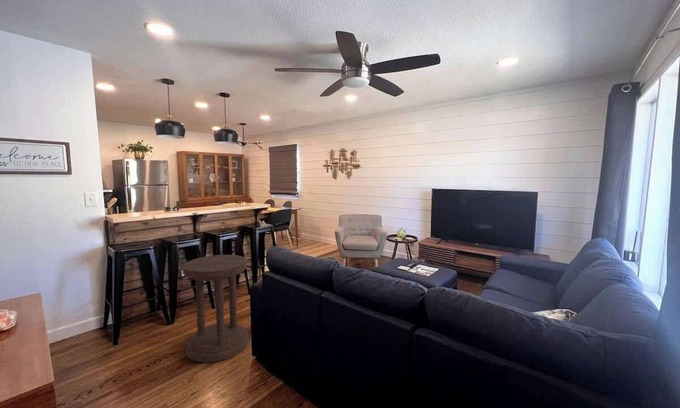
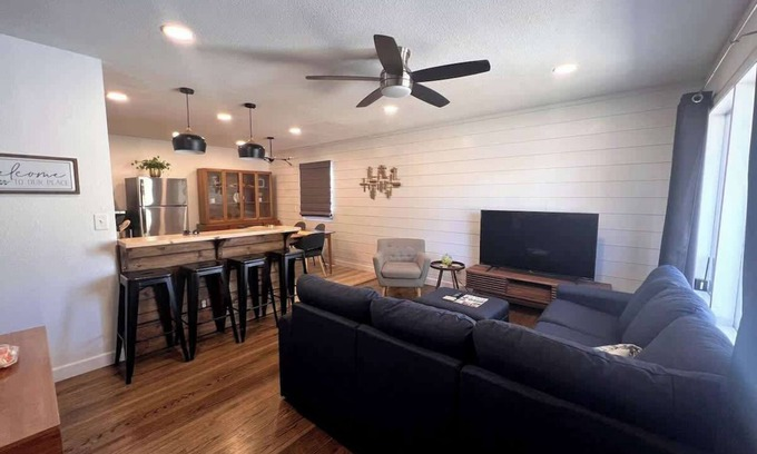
- side table (217, 303)
